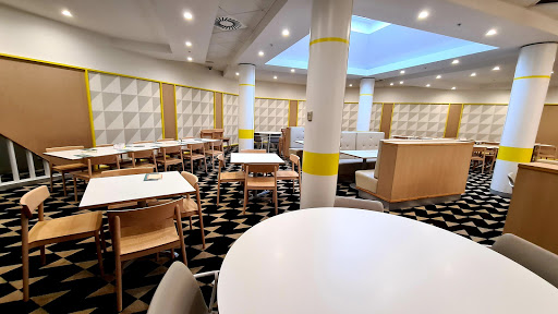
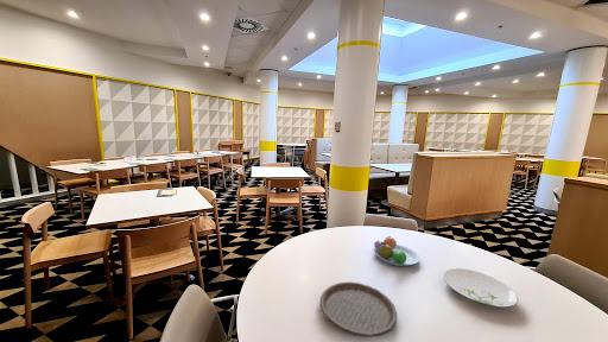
+ plate (356, 306)
+ fruit bowl (395, 249)
+ plate (477, 289)
